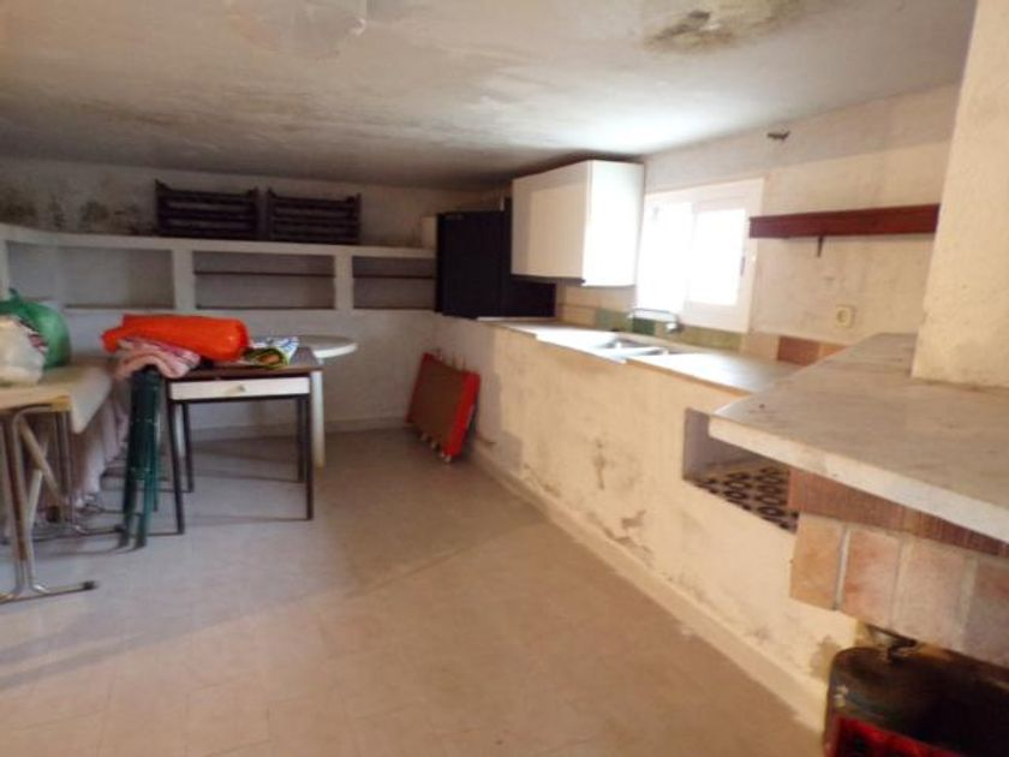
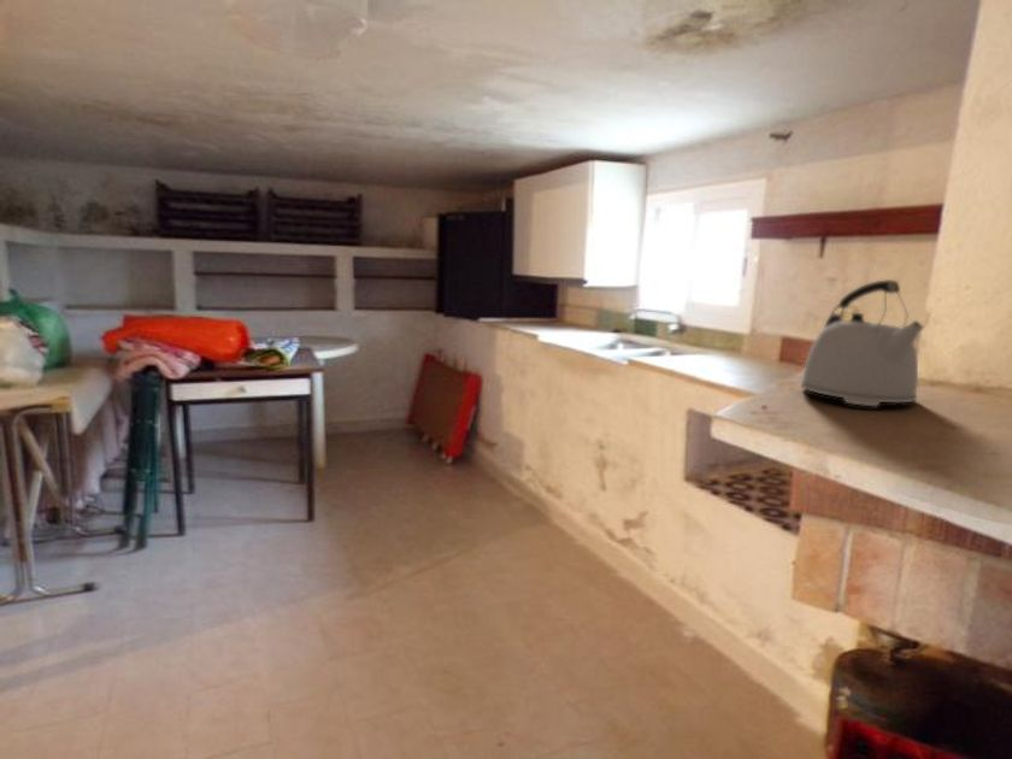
+ kettle (866, 339)
